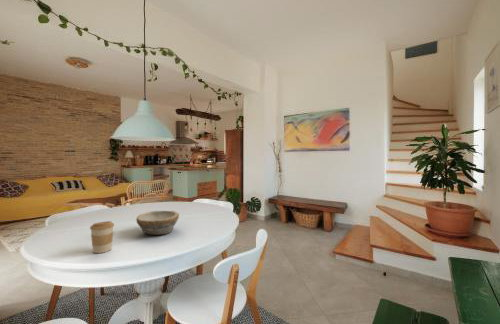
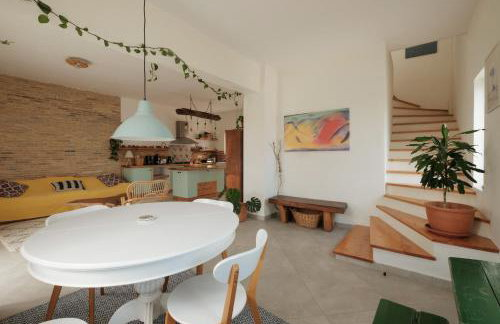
- coffee cup (102, 235)
- bowl (158, 223)
